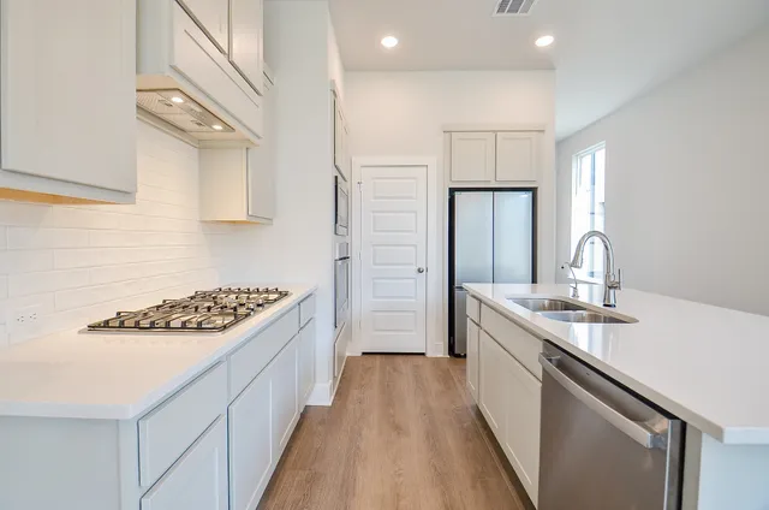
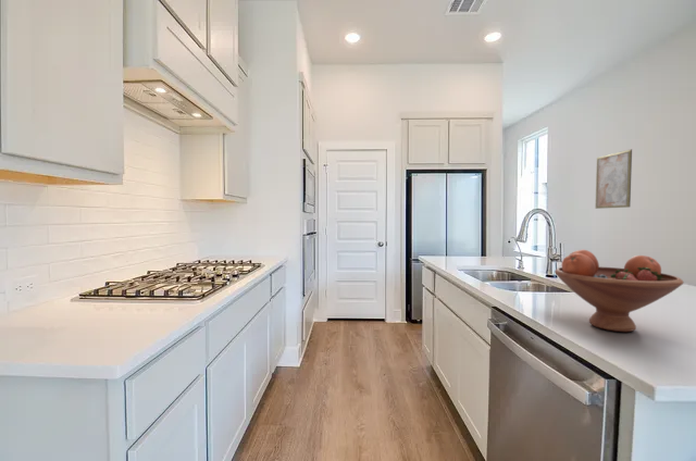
+ wall art (611, 180)
+ fruit bowl (612, 289)
